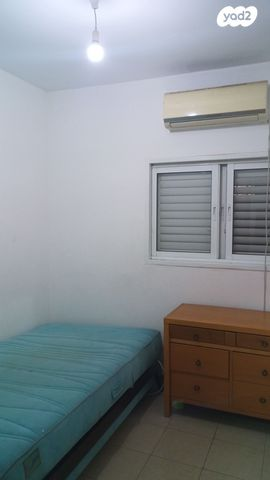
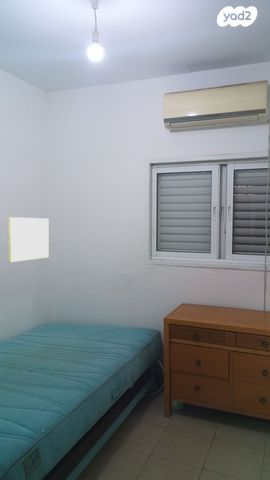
+ wall art (29, 238)
